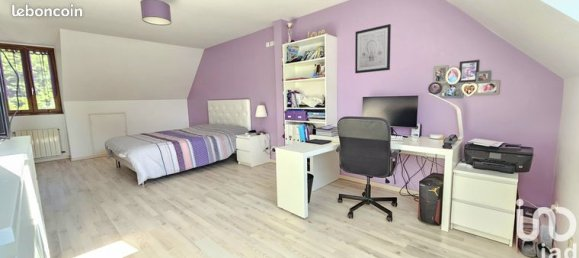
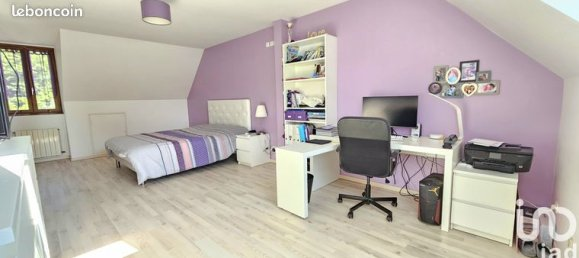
- wall art (372, 50)
